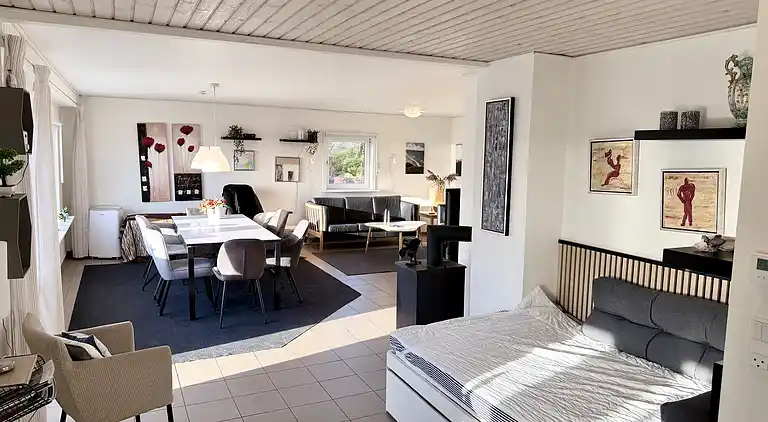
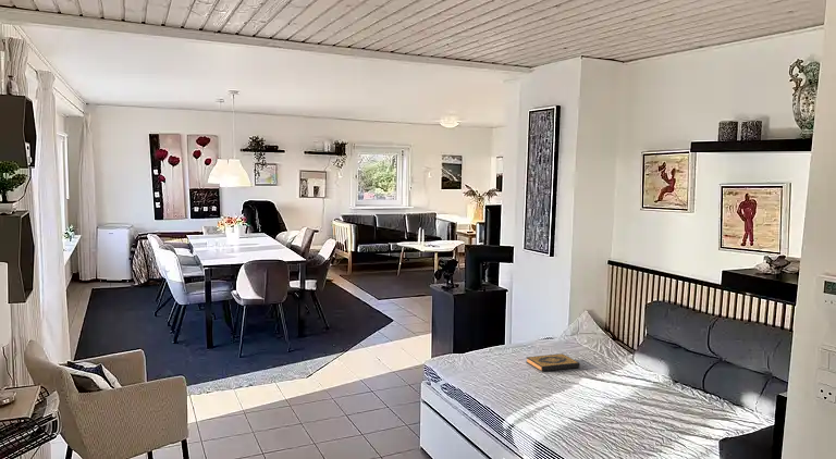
+ hardback book (552, 362)
